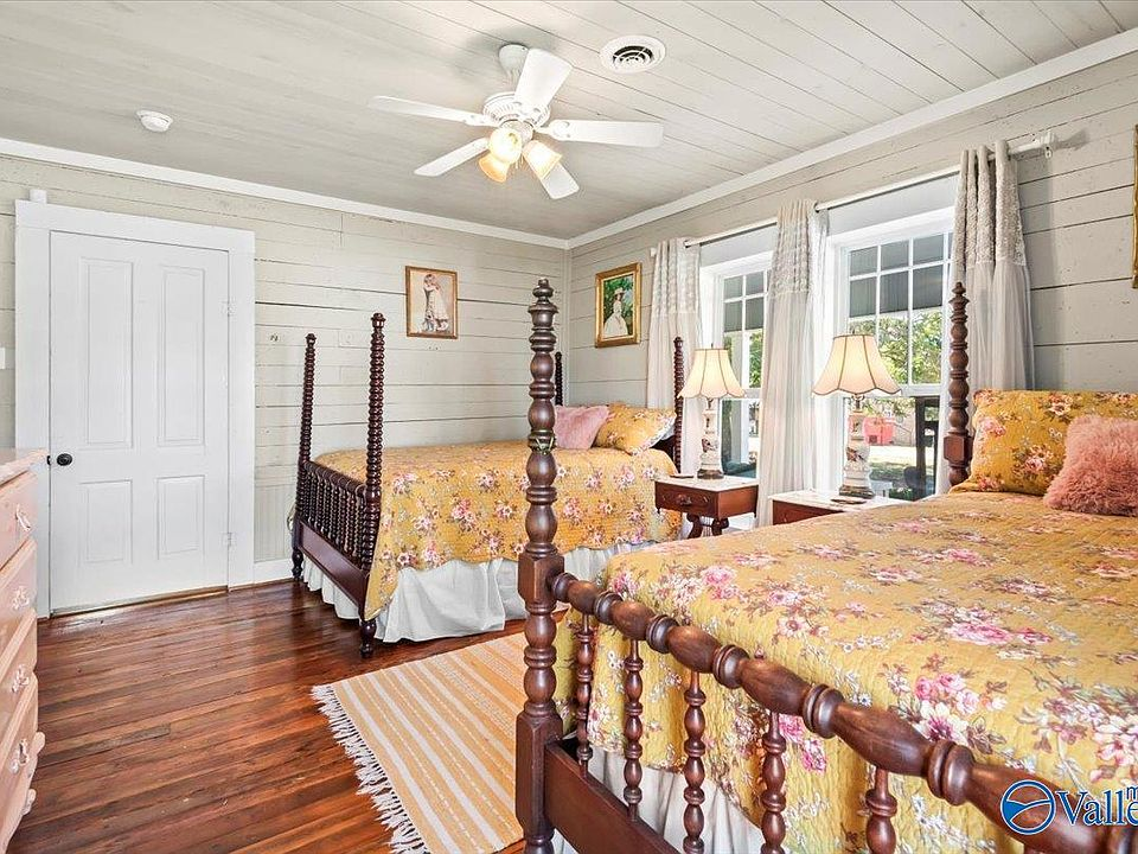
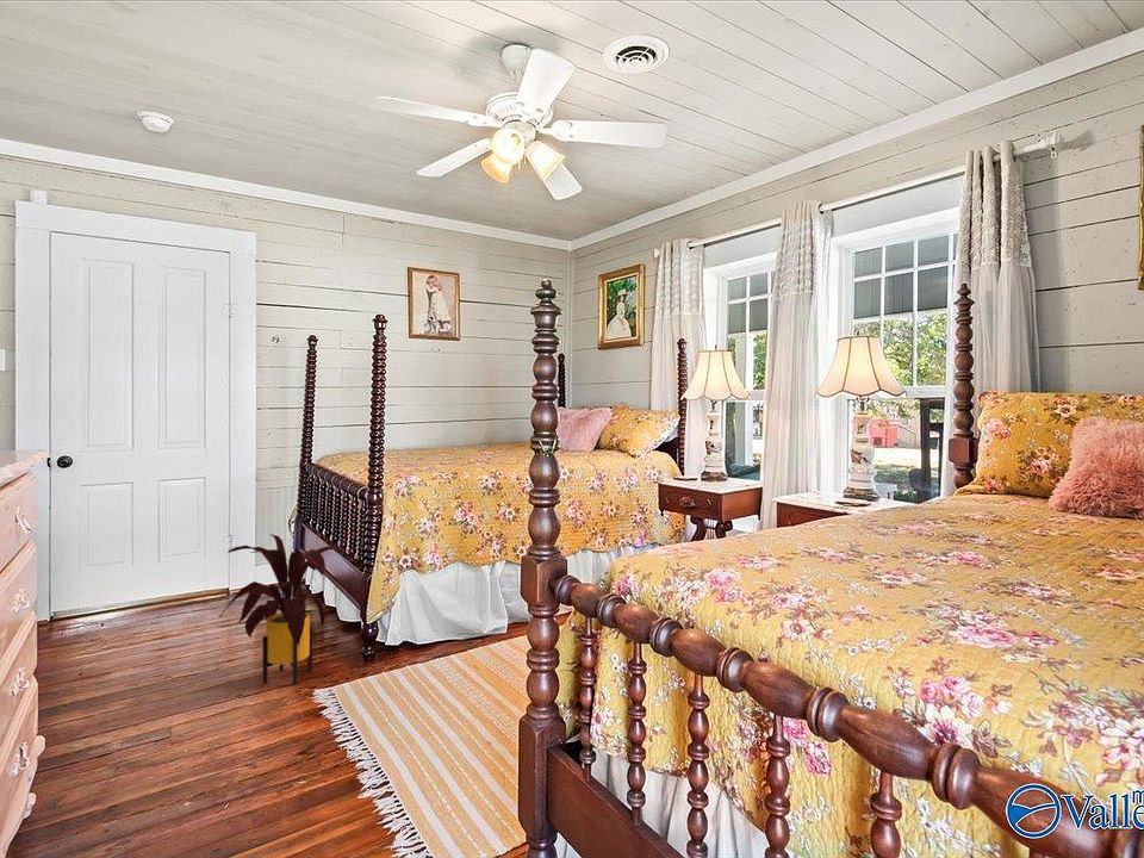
+ house plant (292, 607)
